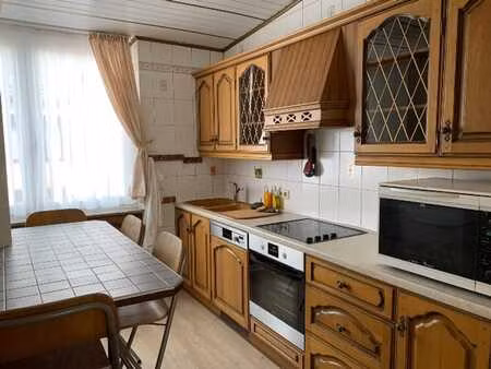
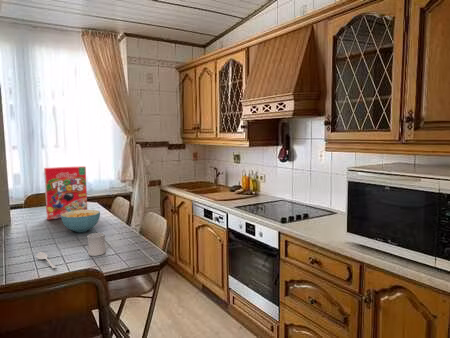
+ cereal bowl (81, 222)
+ cereal box (66, 191)
+ cup (98, 243)
+ spoon (47, 259)
